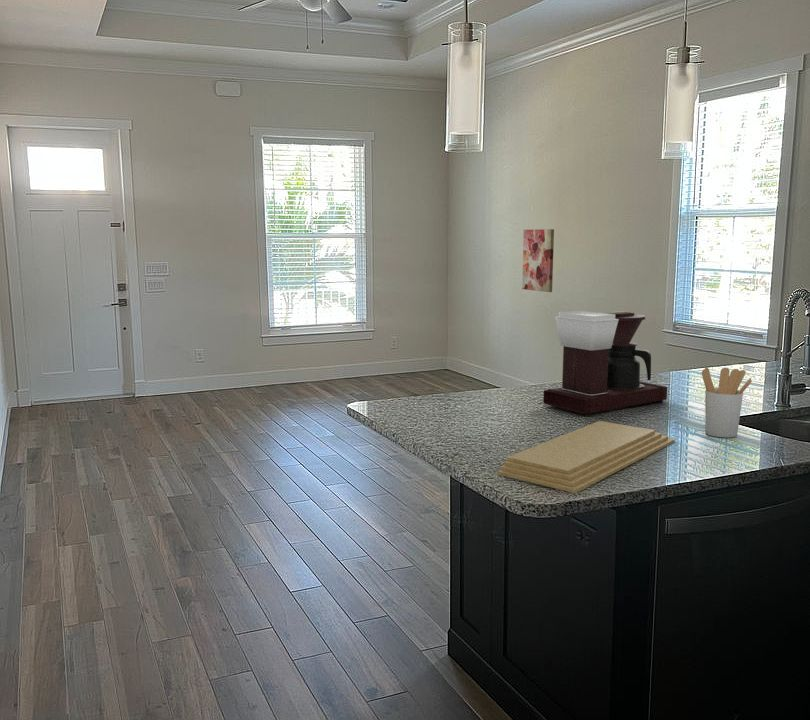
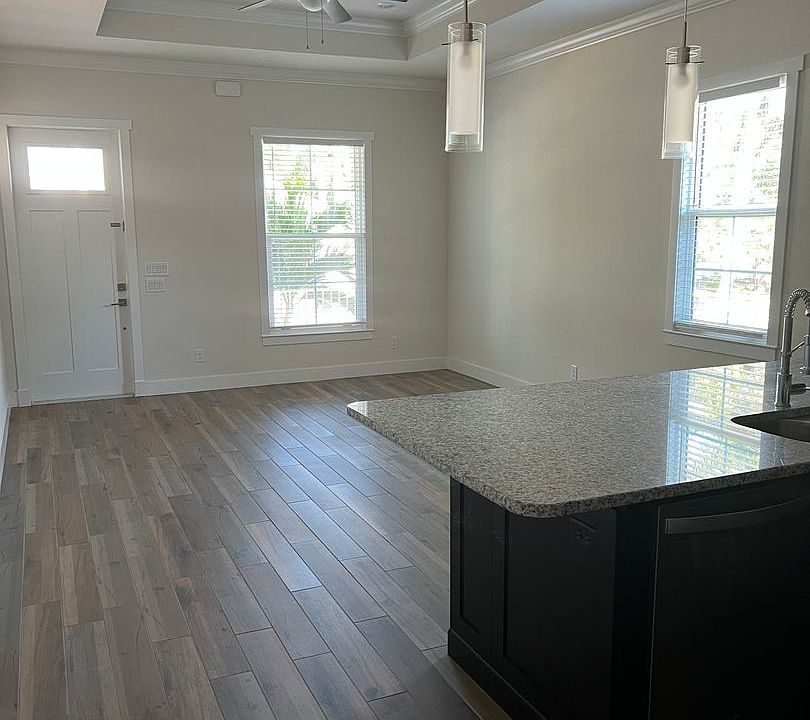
- coffee maker (607, 358)
- wall art (537, 260)
- utensil holder (725, 400)
- cutting board (592, 450)
